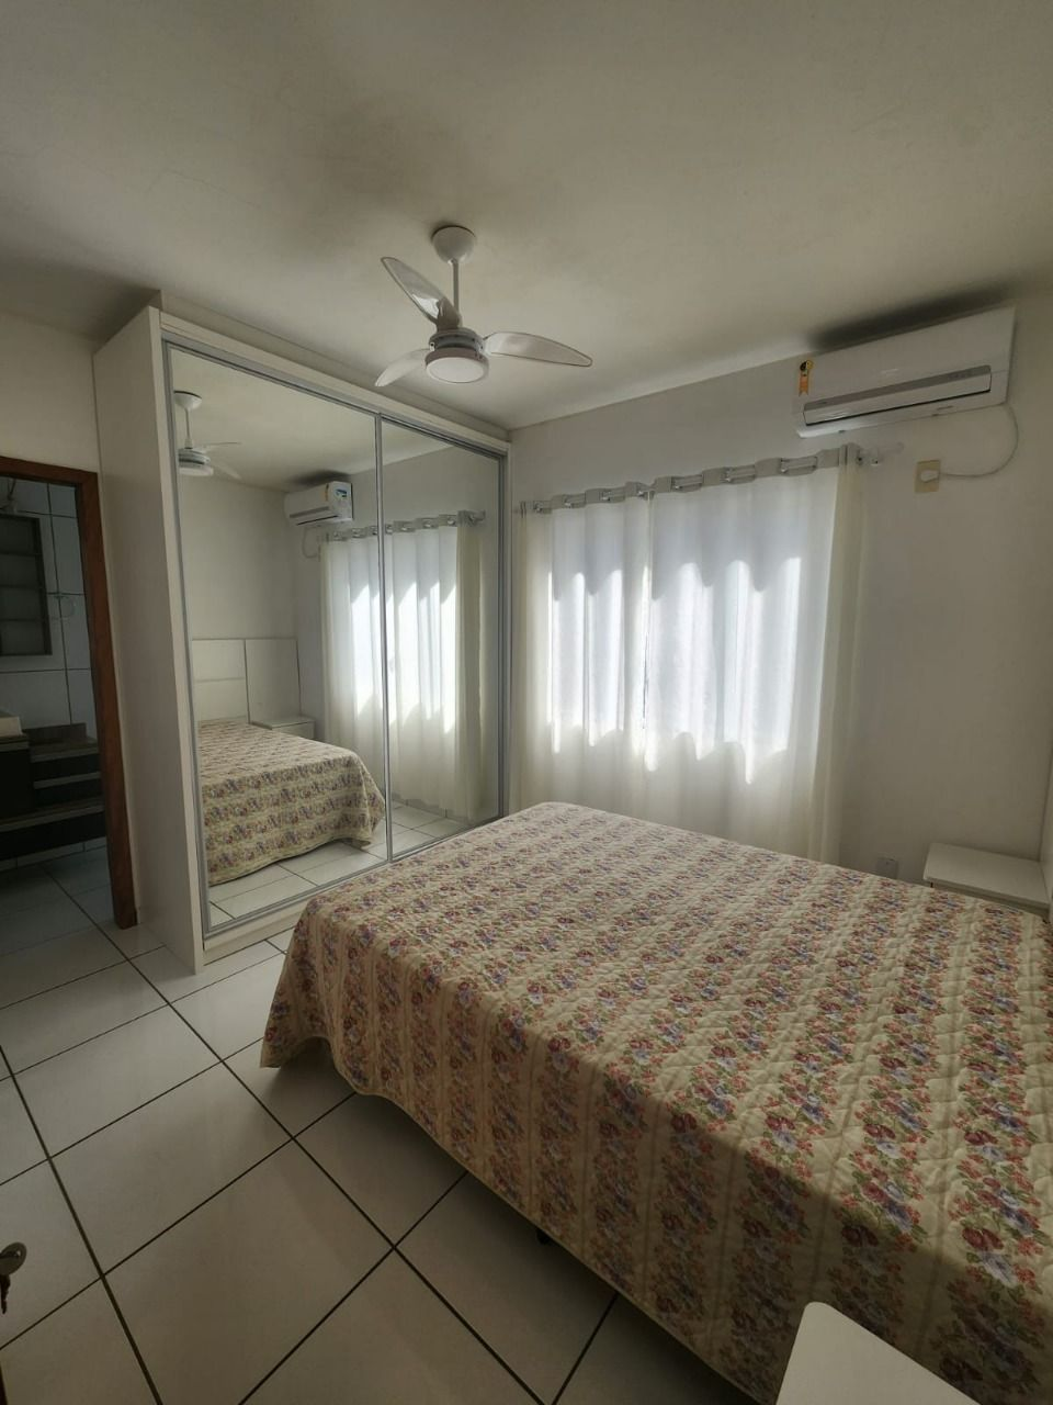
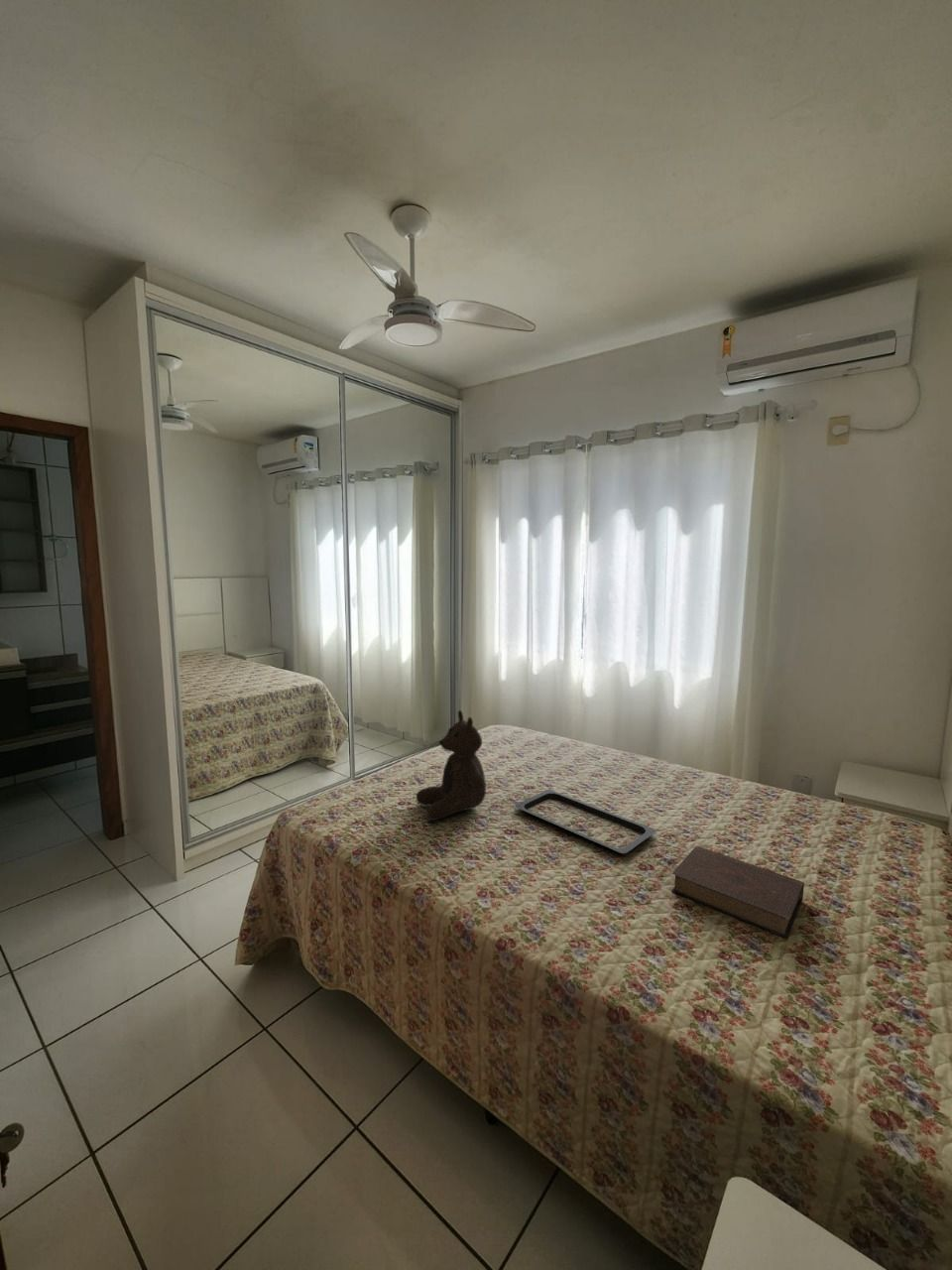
+ serving tray (583, 810)
+ teddy bear (451, 762)
+ book (736, 886)
